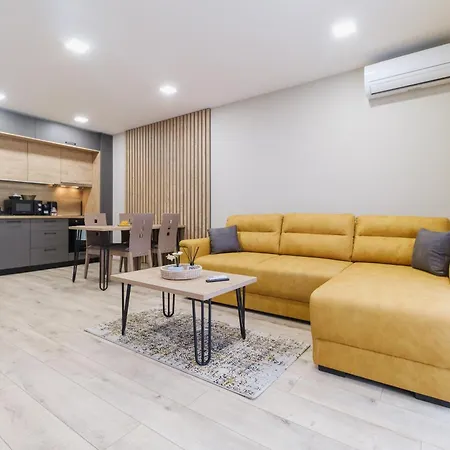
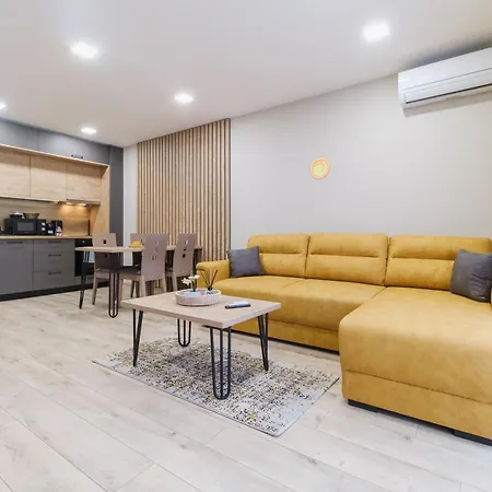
+ decorative plate (319, 168)
